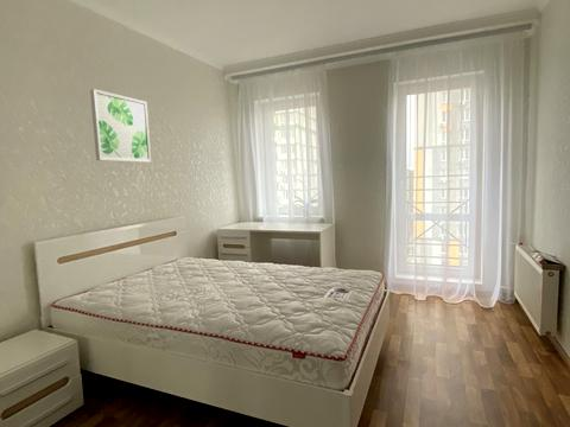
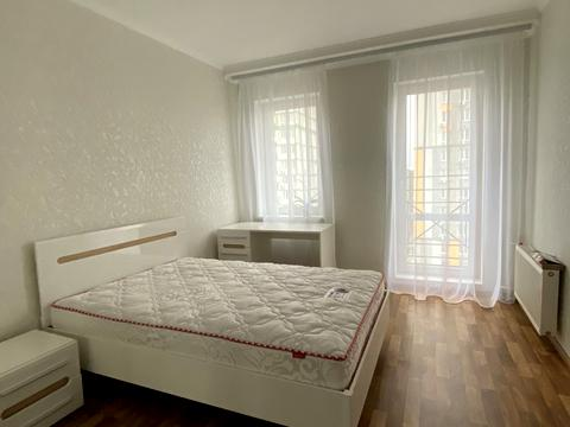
- wall art (122, 128)
